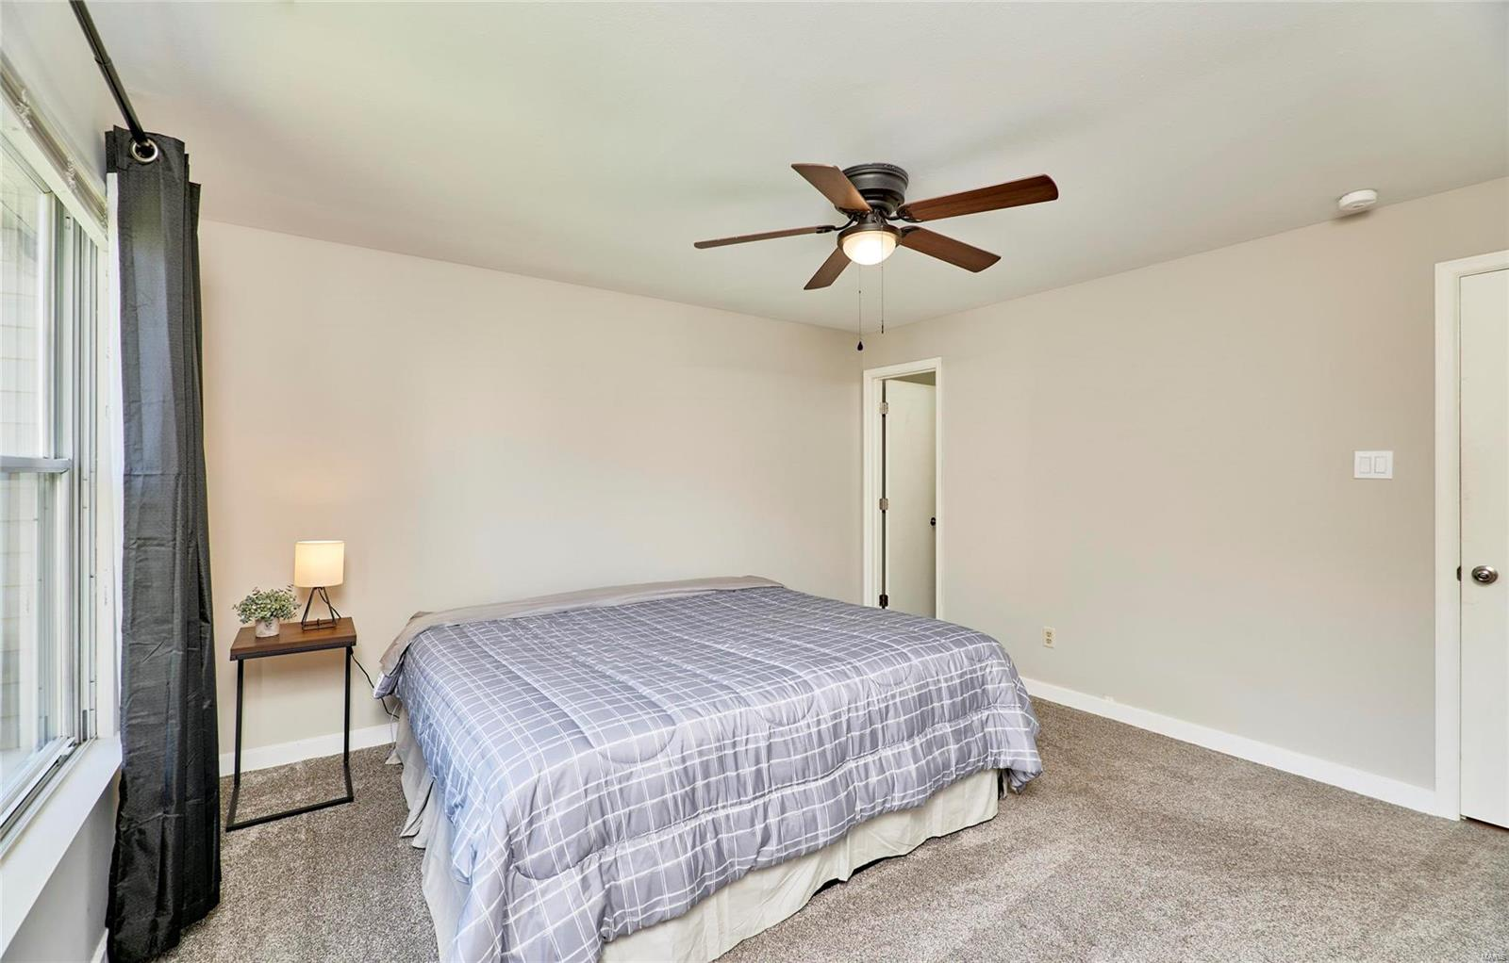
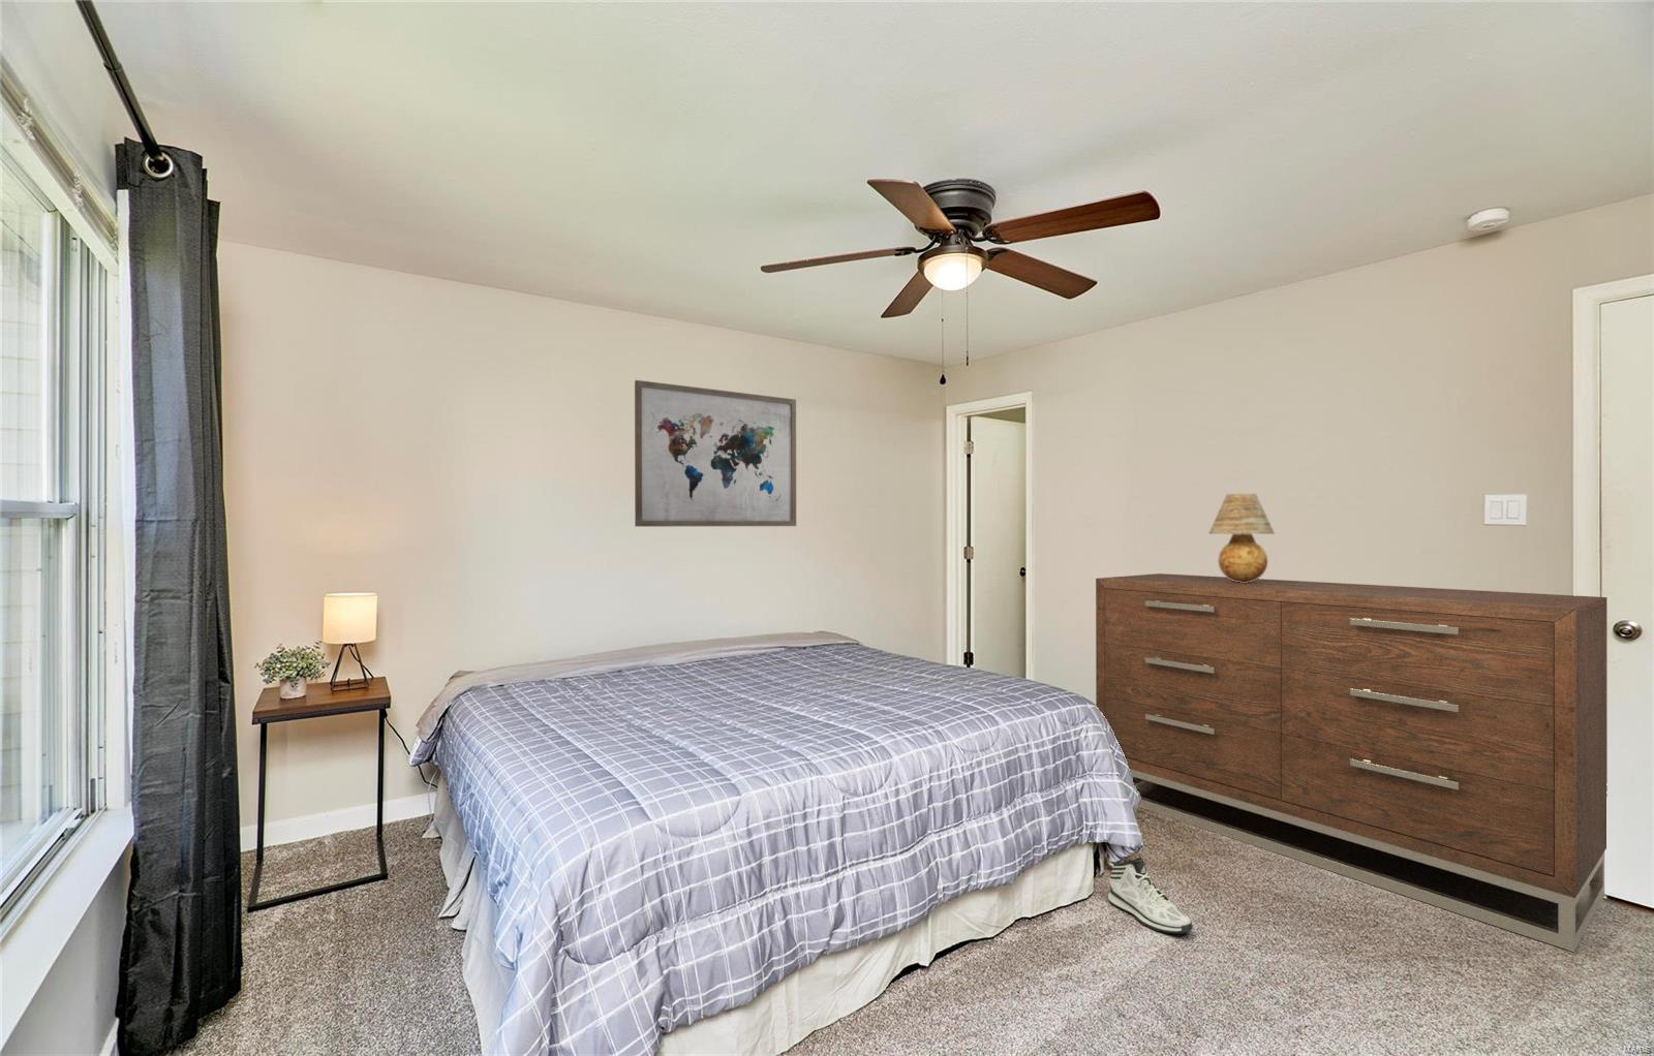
+ dresser (1309, 712)
+ table lamp (1240, 538)
+ wall art (721, 458)
+ sneaker (1146, 891)
